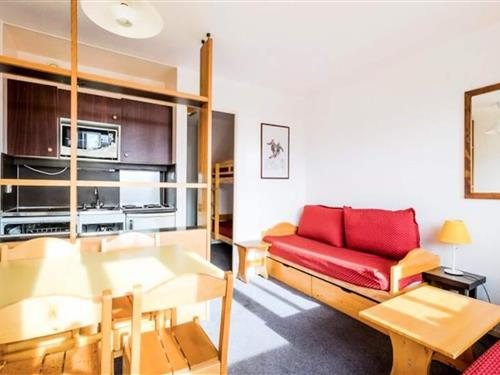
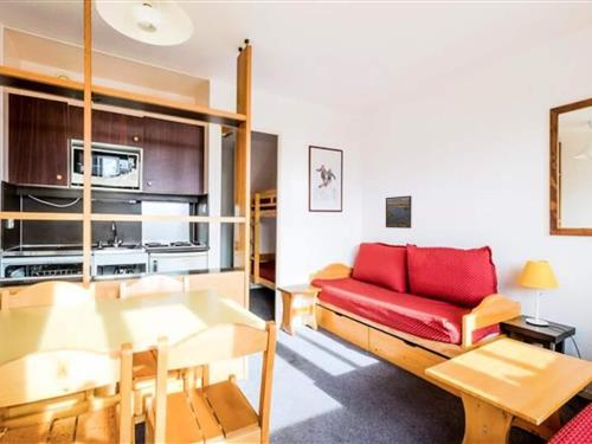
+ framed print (398, 212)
